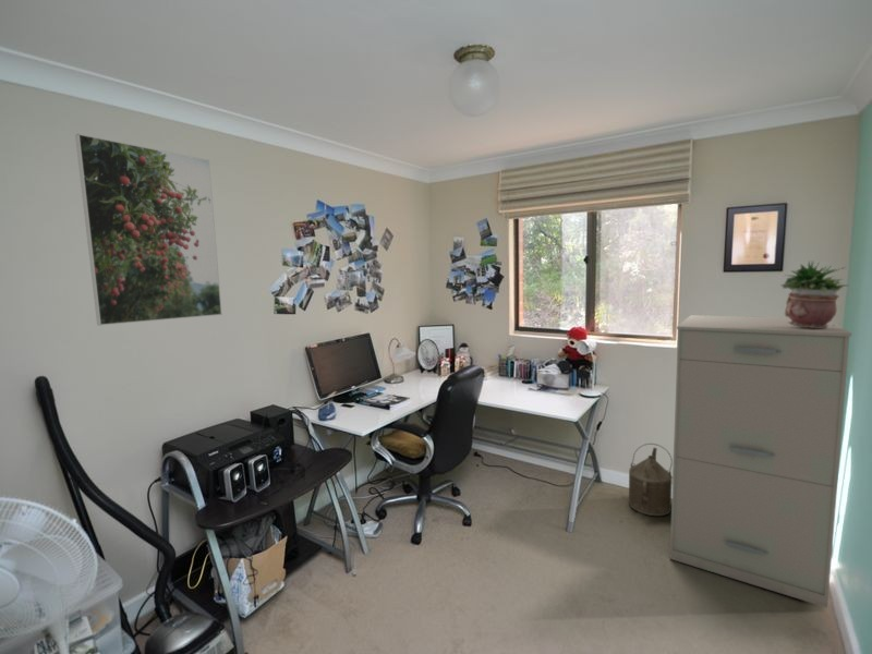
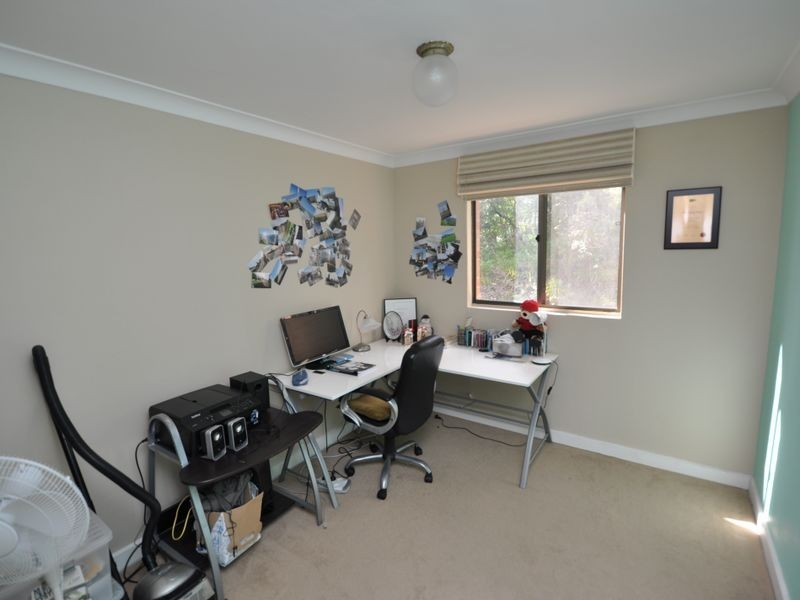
- filing cabinet (748, 438)
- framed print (157, 235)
- watering can (650, 476)
- potted plant (814, 293)
